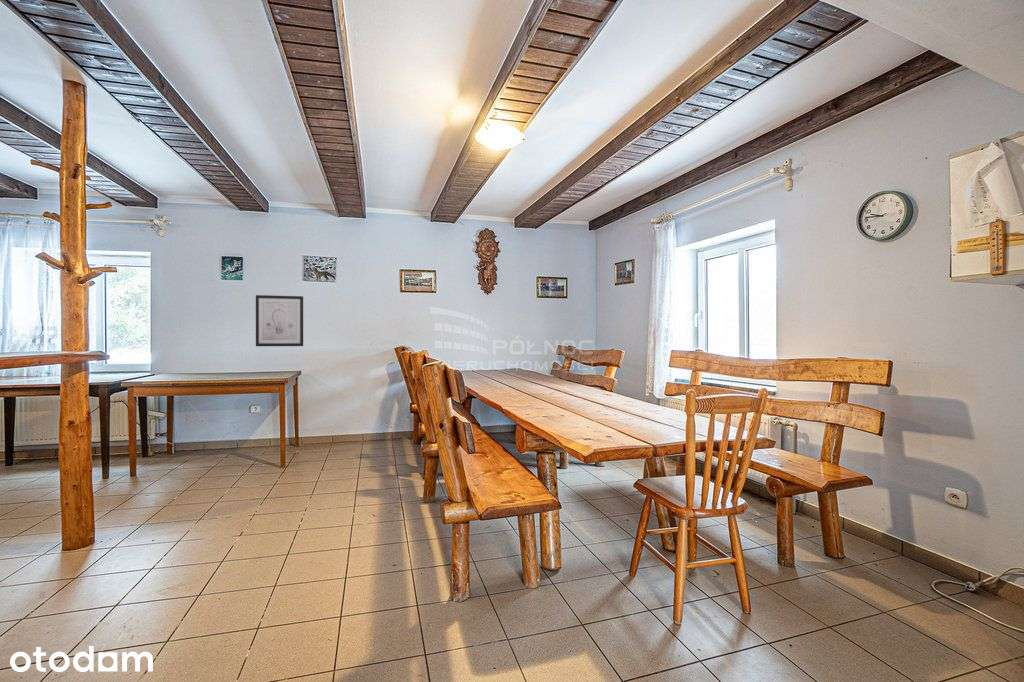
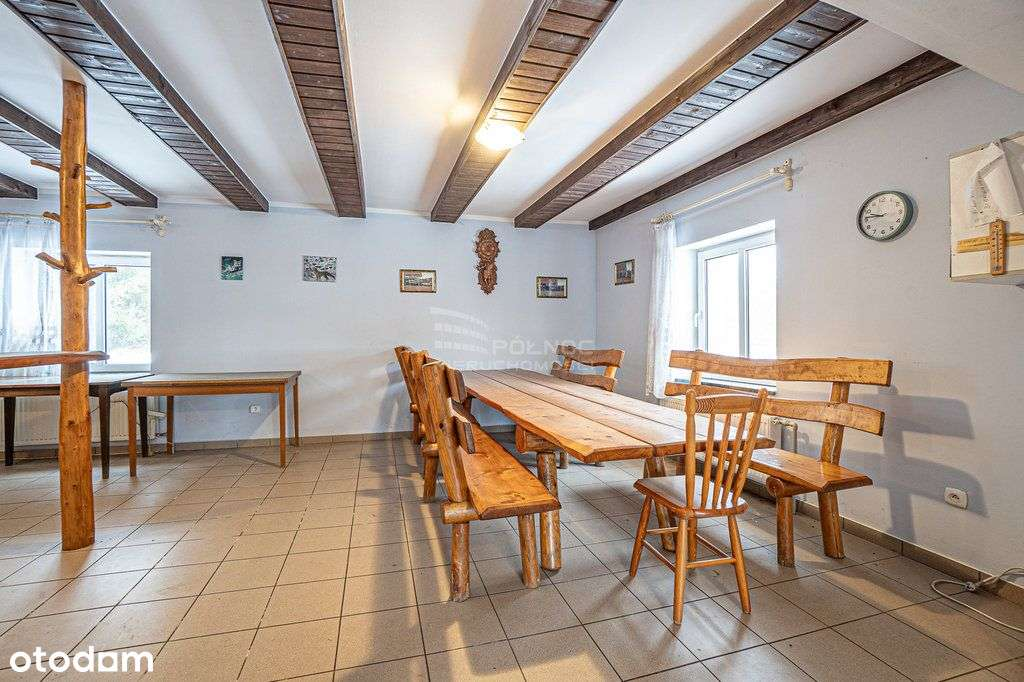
- wall art (279, 321)
